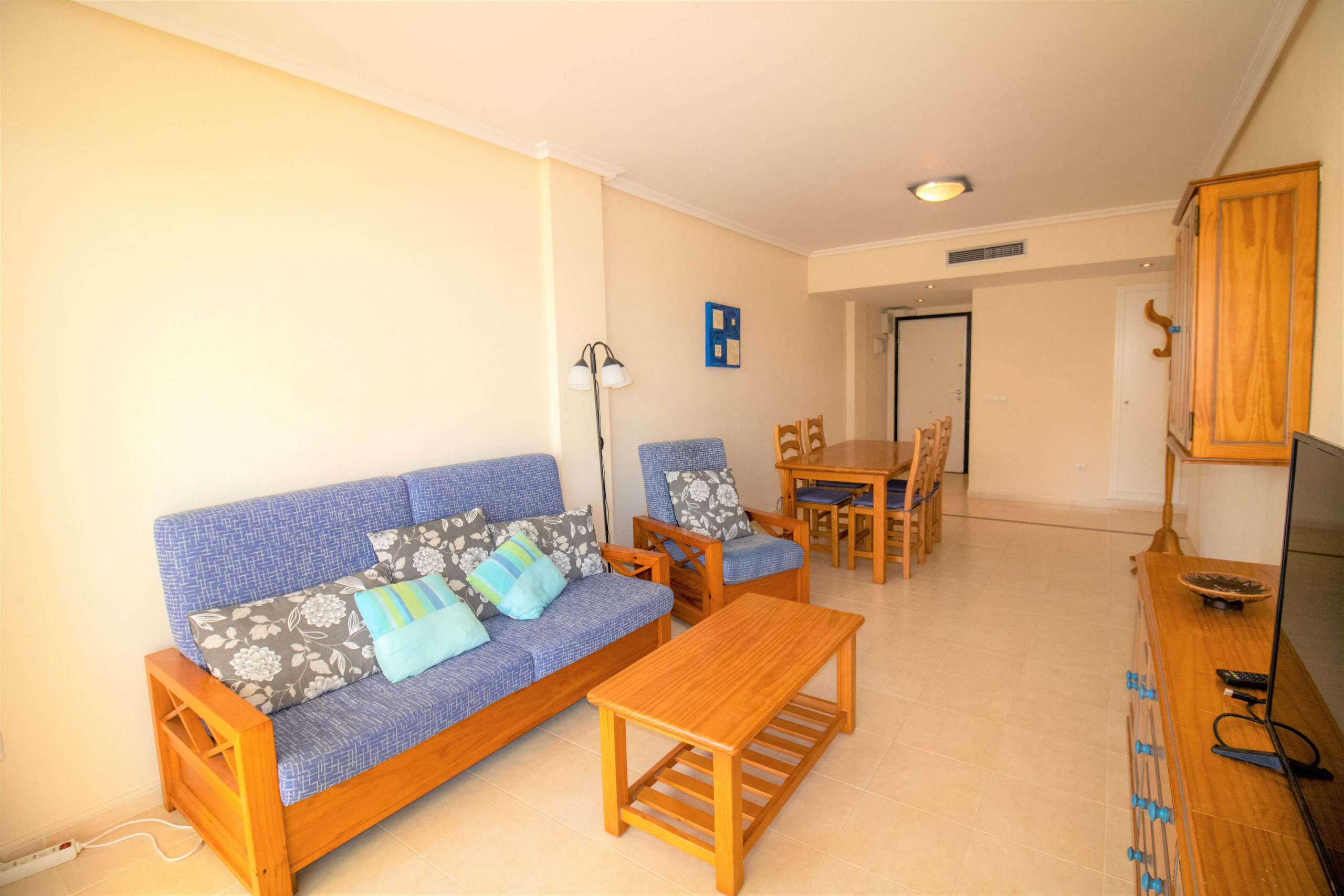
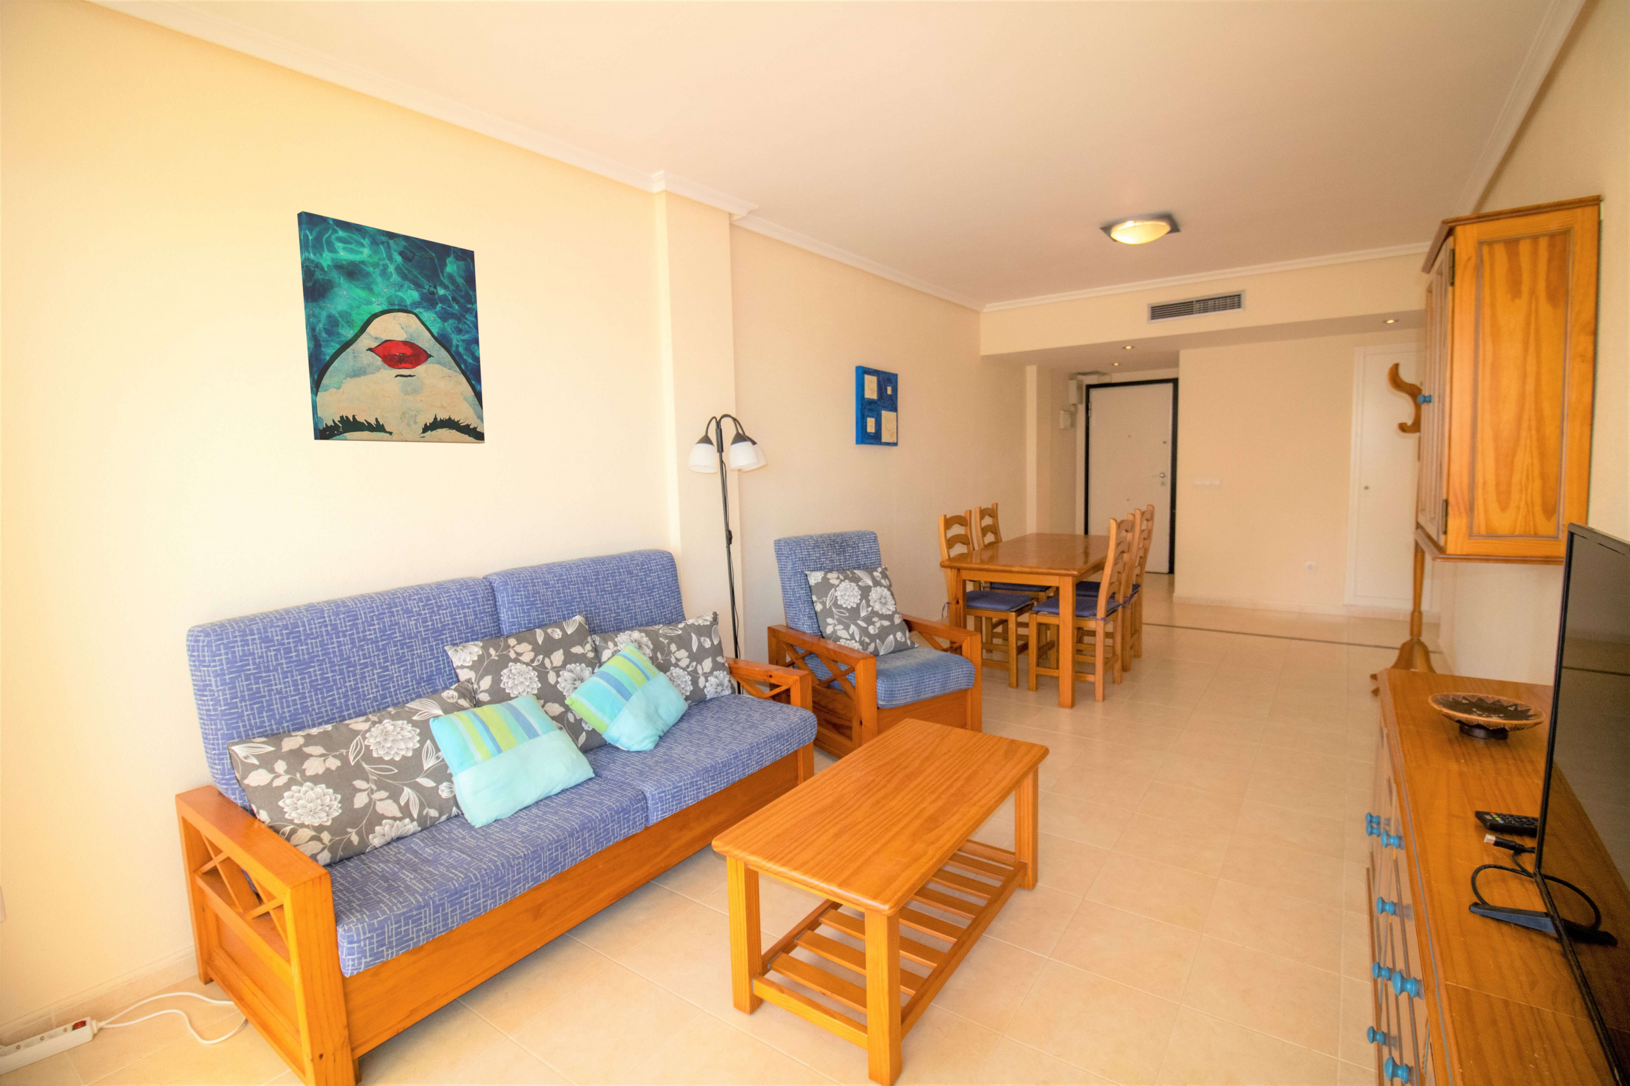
+ wall art (399, 338)
